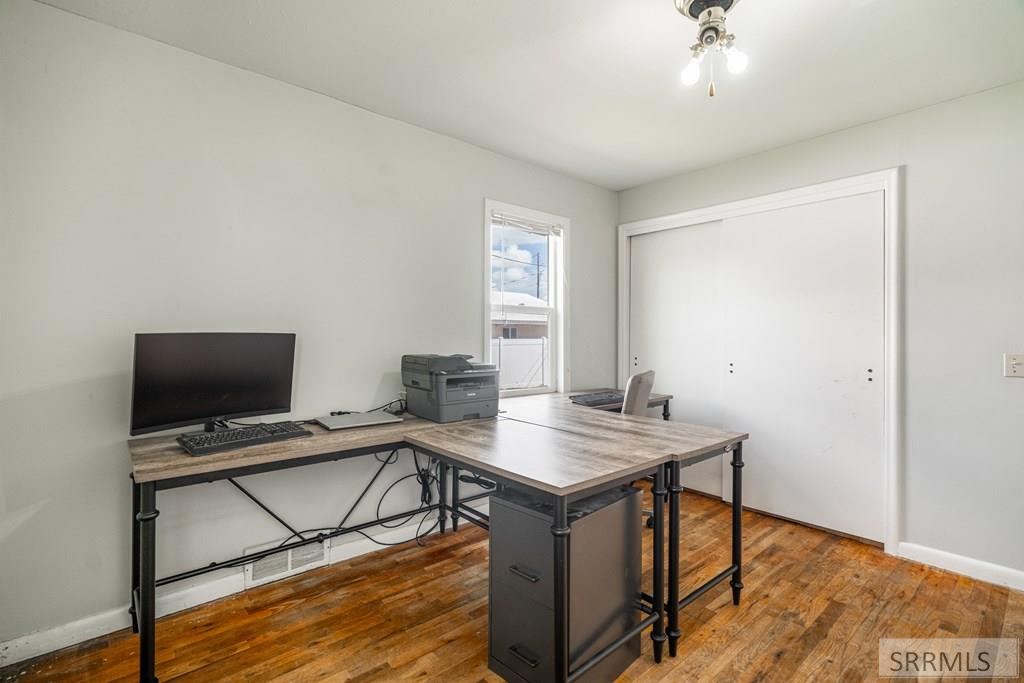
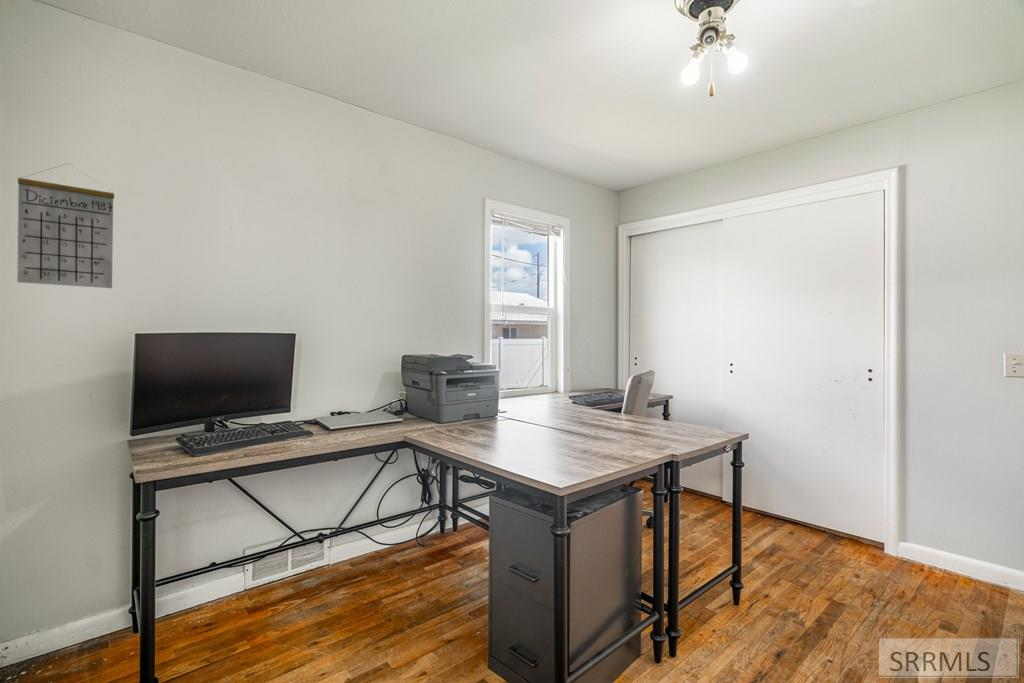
+ calendar (68, 223)
